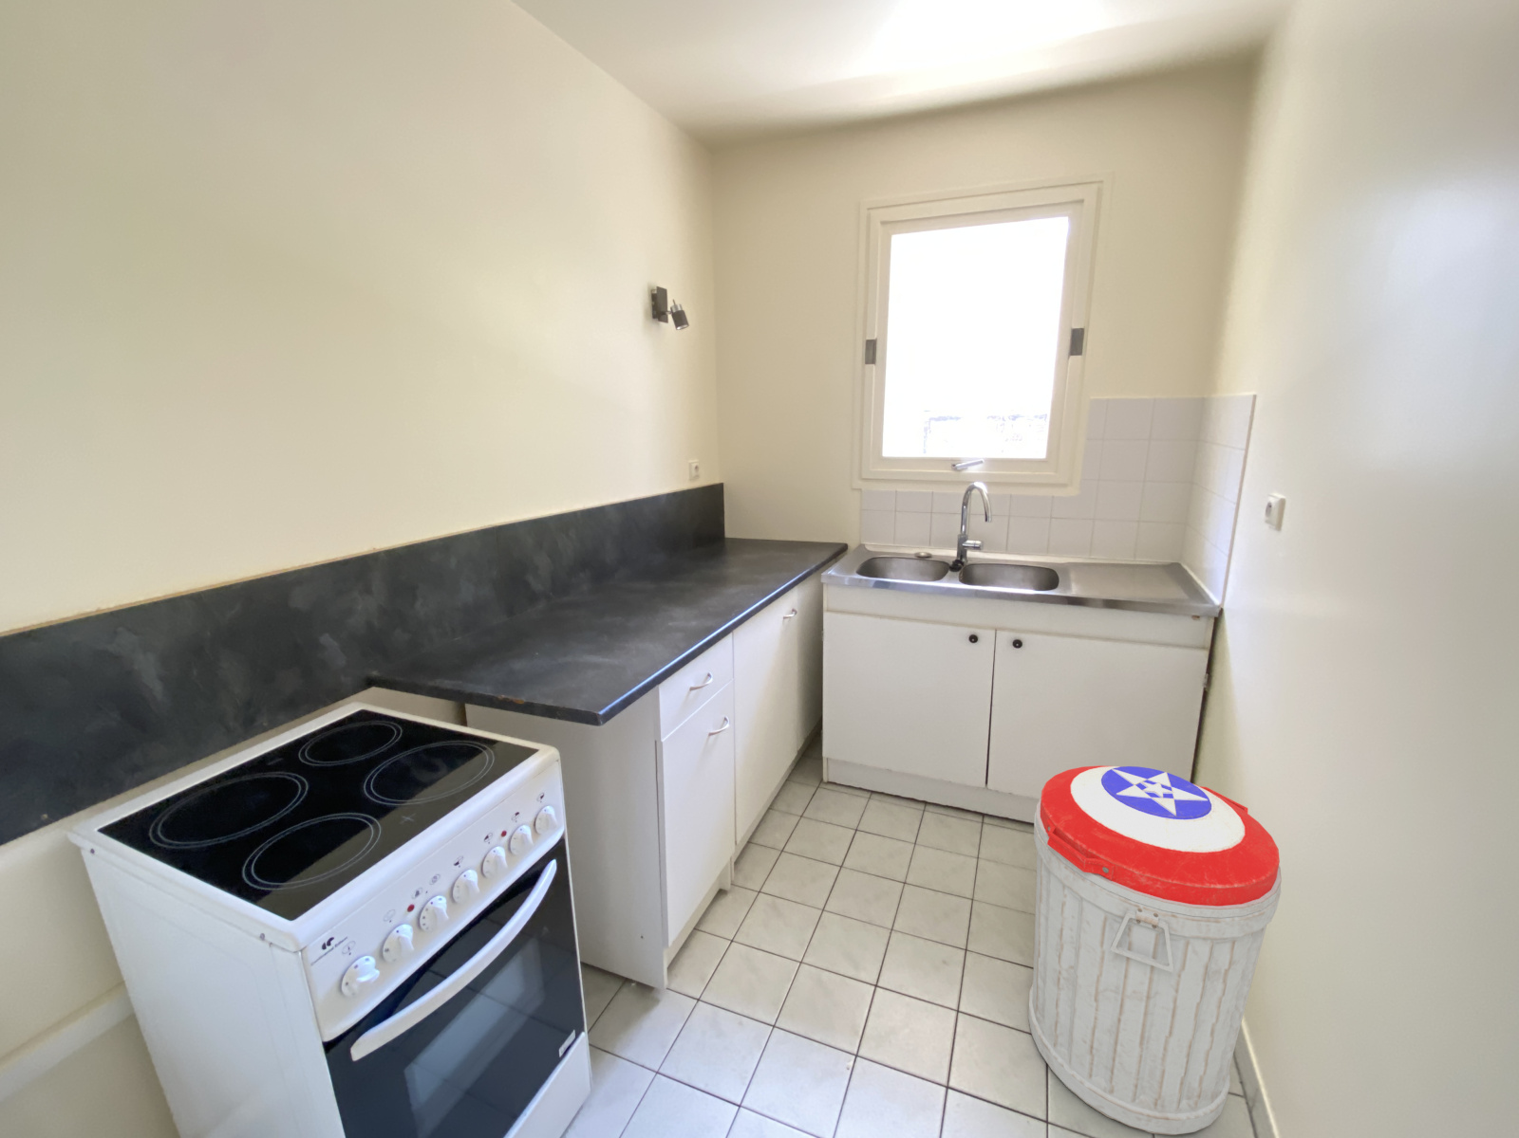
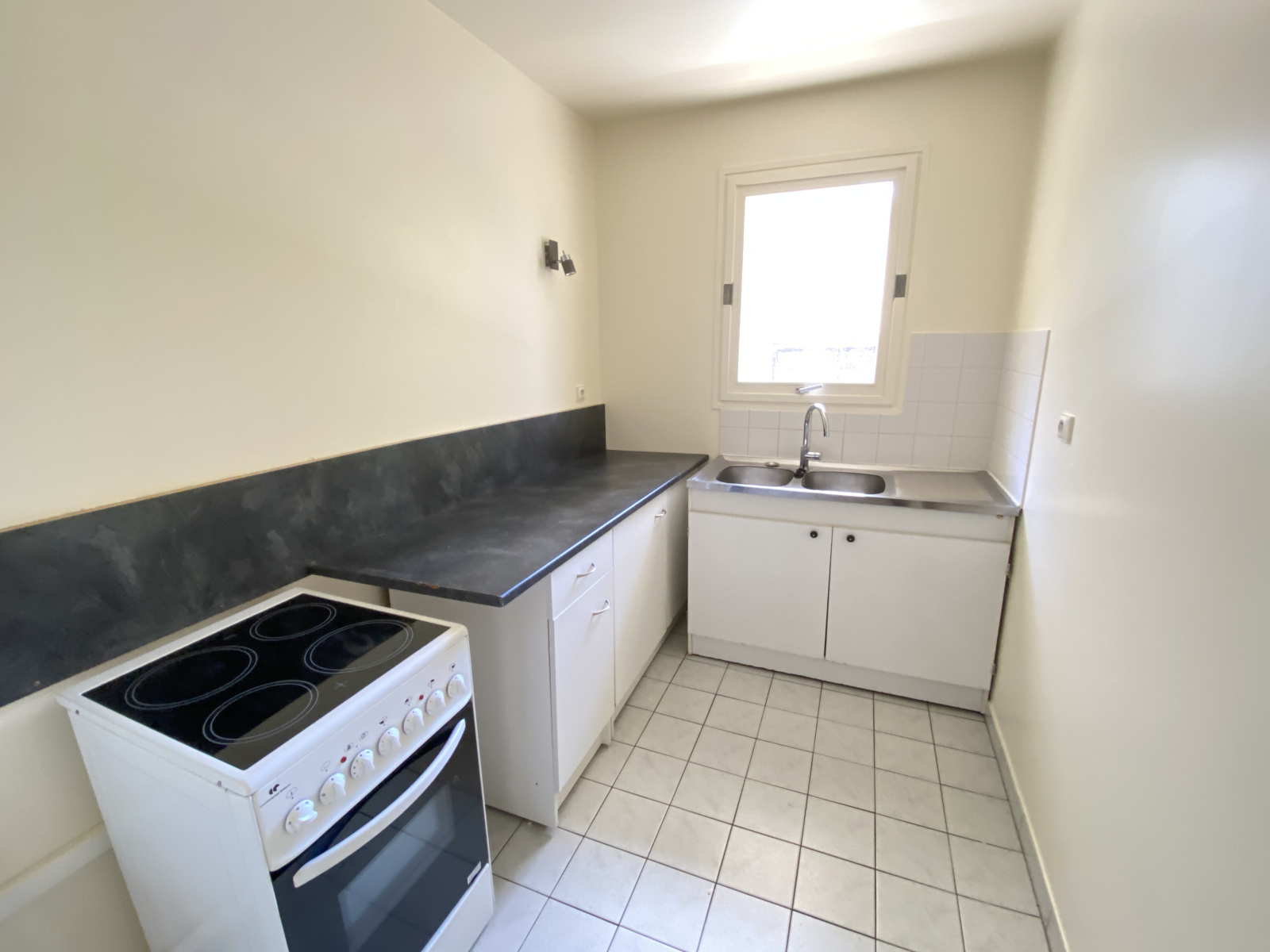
- trash can (1136, 923)
